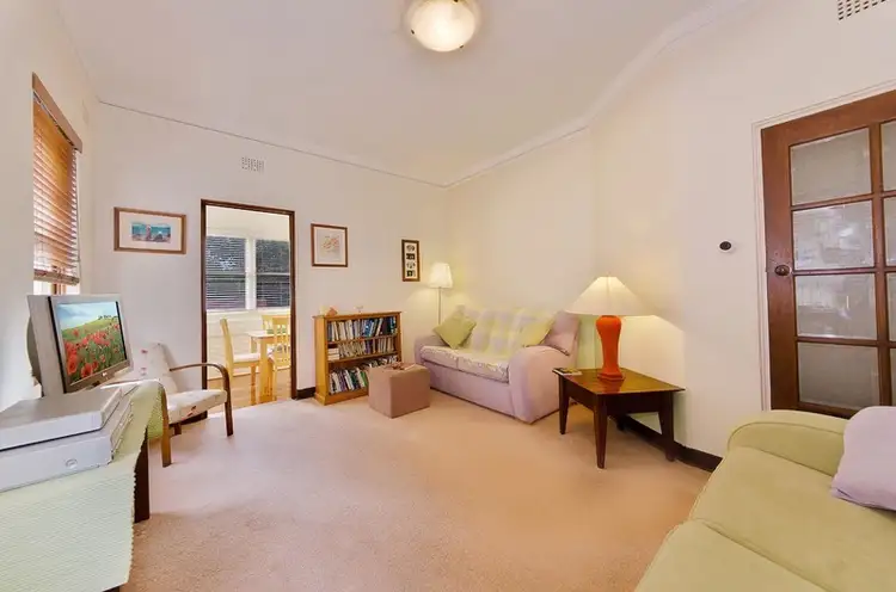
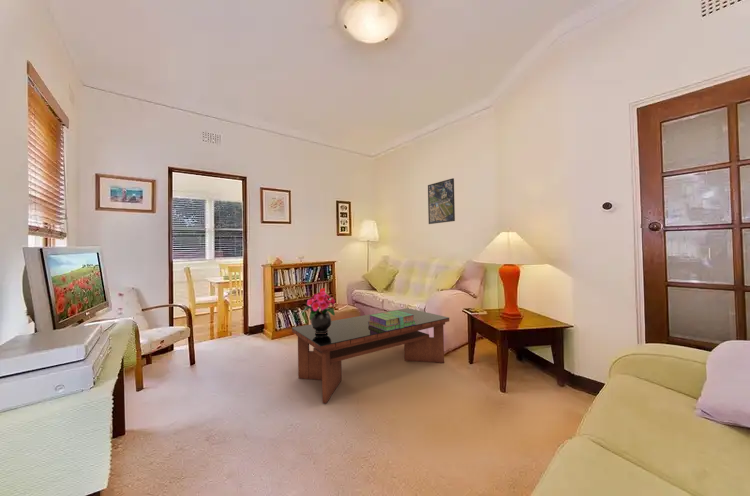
+ potted flower (317, 310)
+ coffee table (375, 345)
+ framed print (440, 202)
+ stack of books (391, 319)
